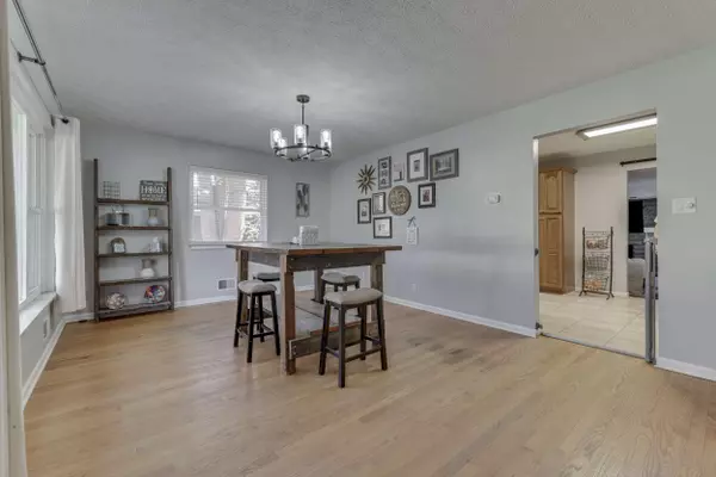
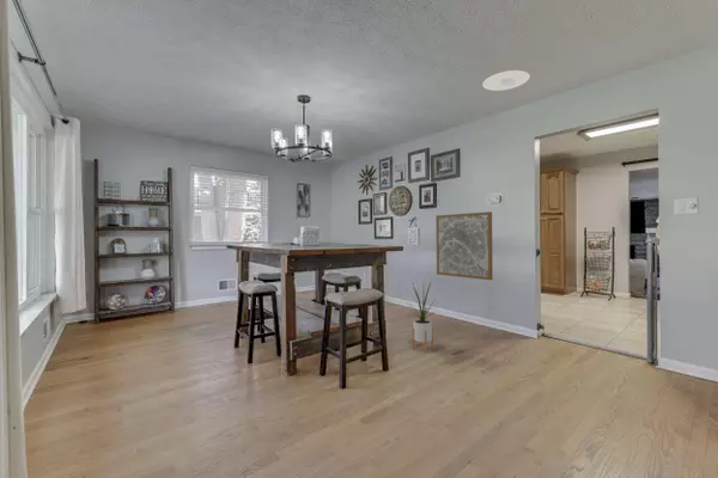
+ house plant (421, 312)
+ wall art (462, 245)
+ recessed light (505, 79)
